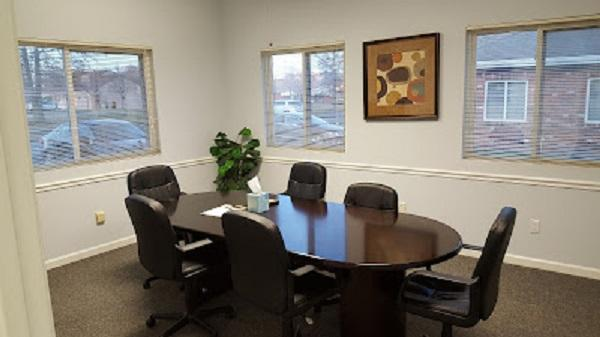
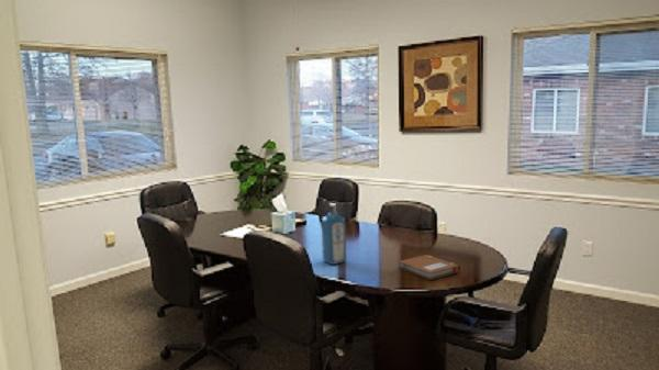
+ notebook (429, 266)
+ liquor (333, 233)
